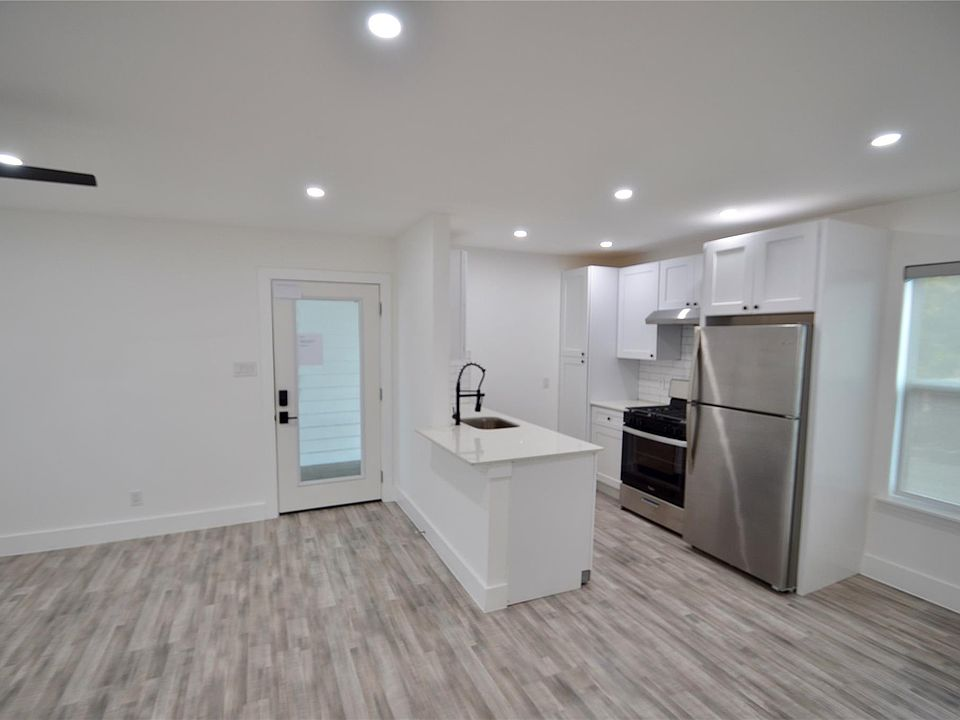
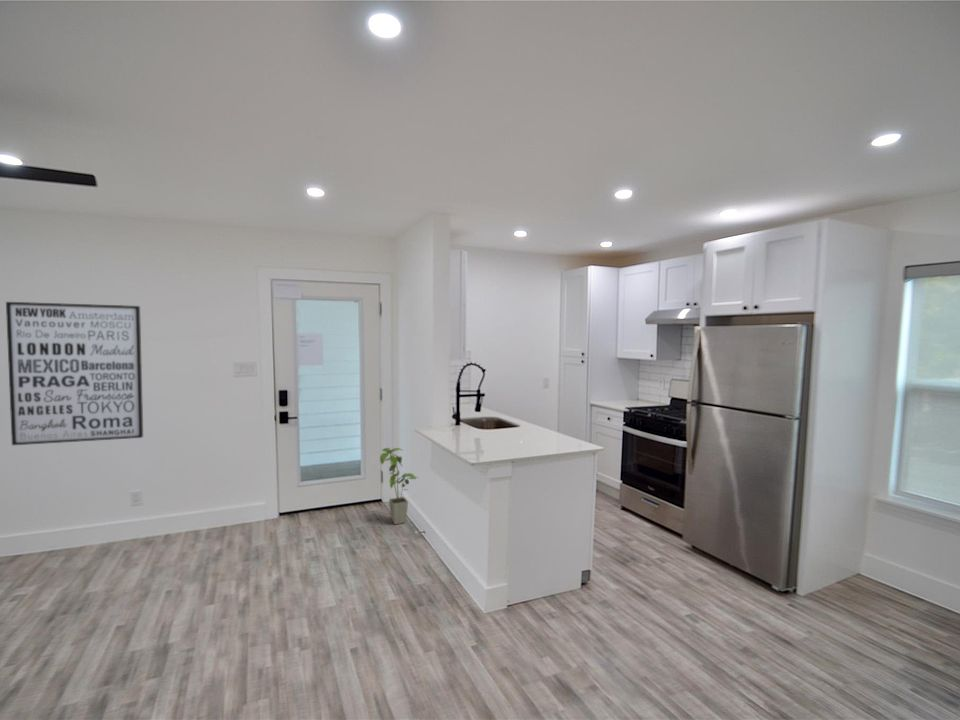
+ house plant (397, 486)
+ wall art (78, 373)
